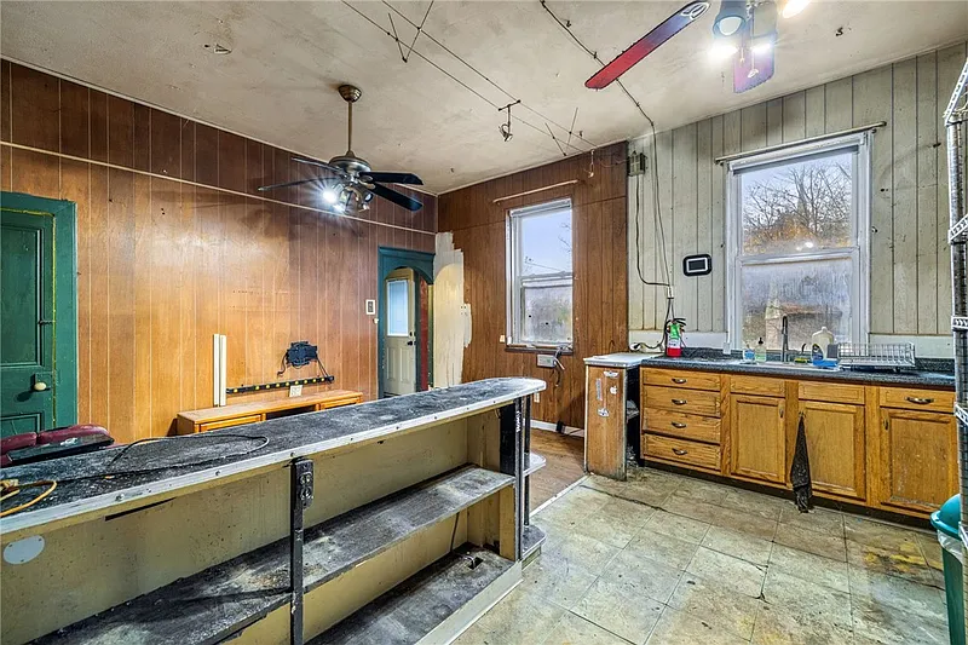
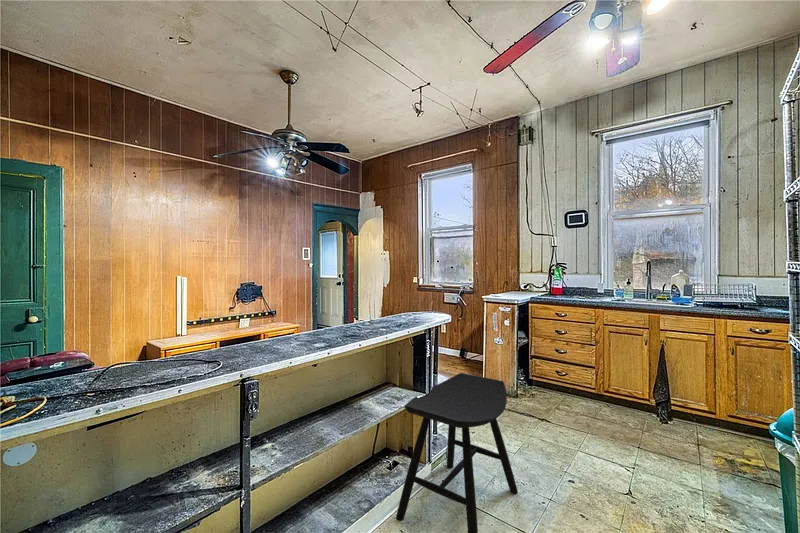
+ stool (460, 446)
